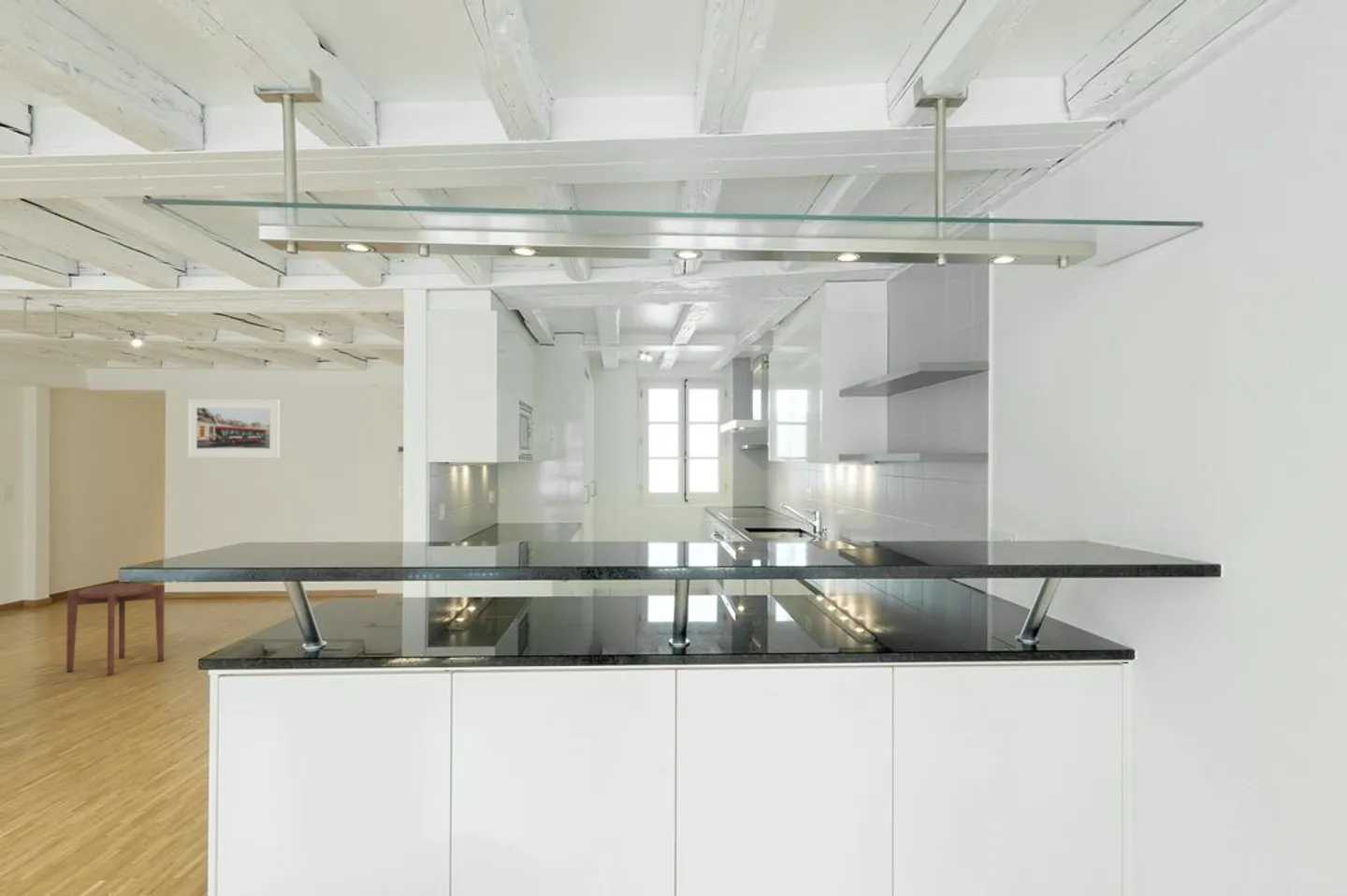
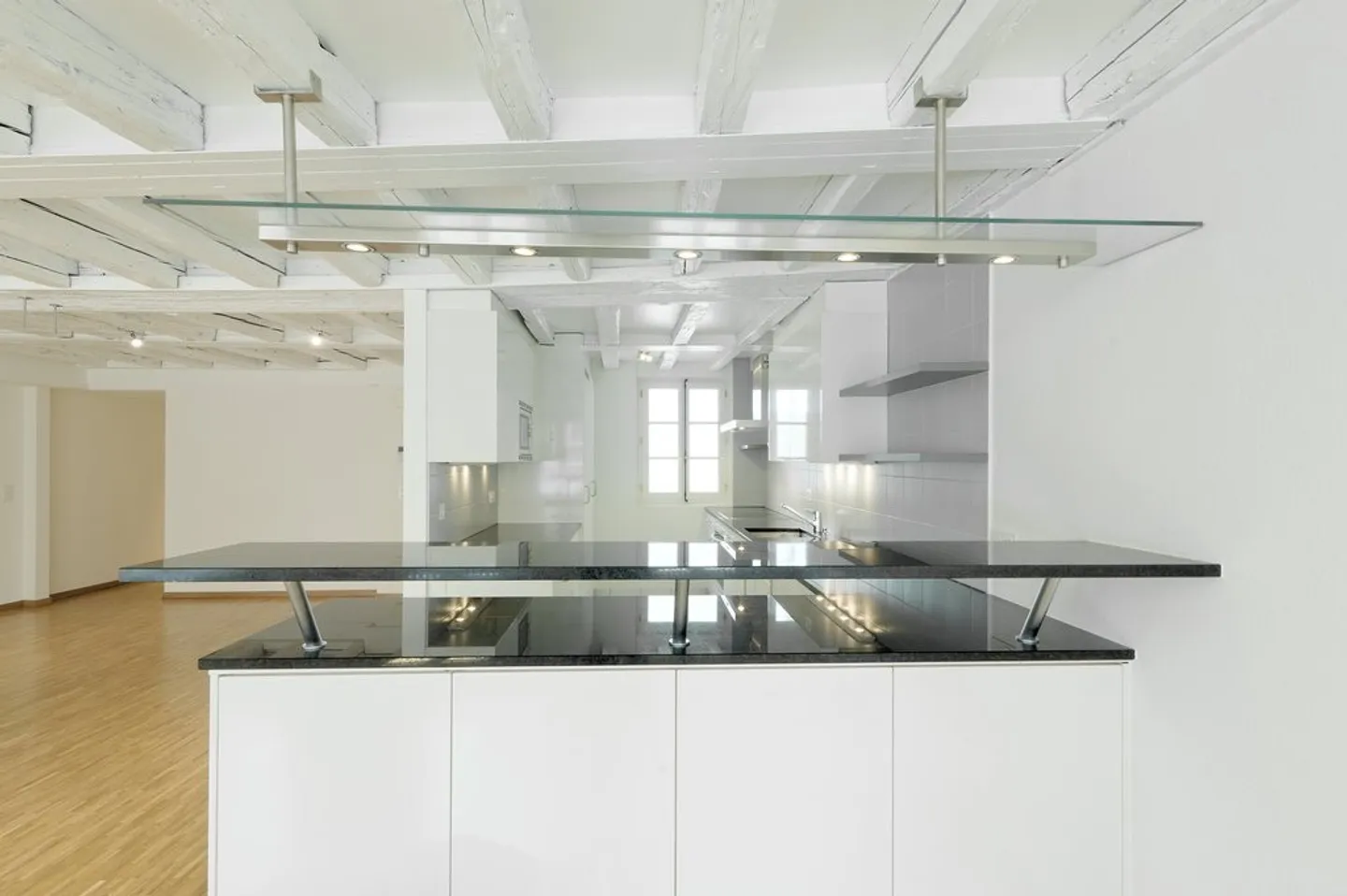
- side table (114, 627)
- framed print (233, 428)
